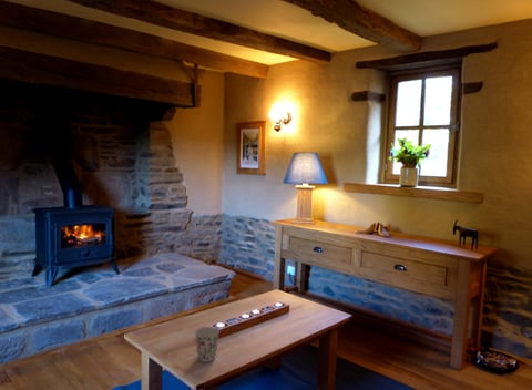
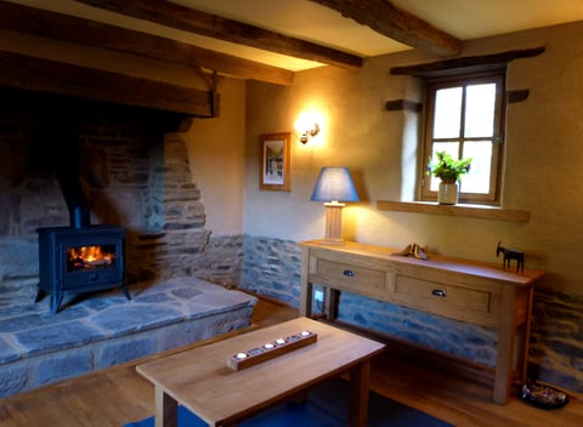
- cup (206, 345)
